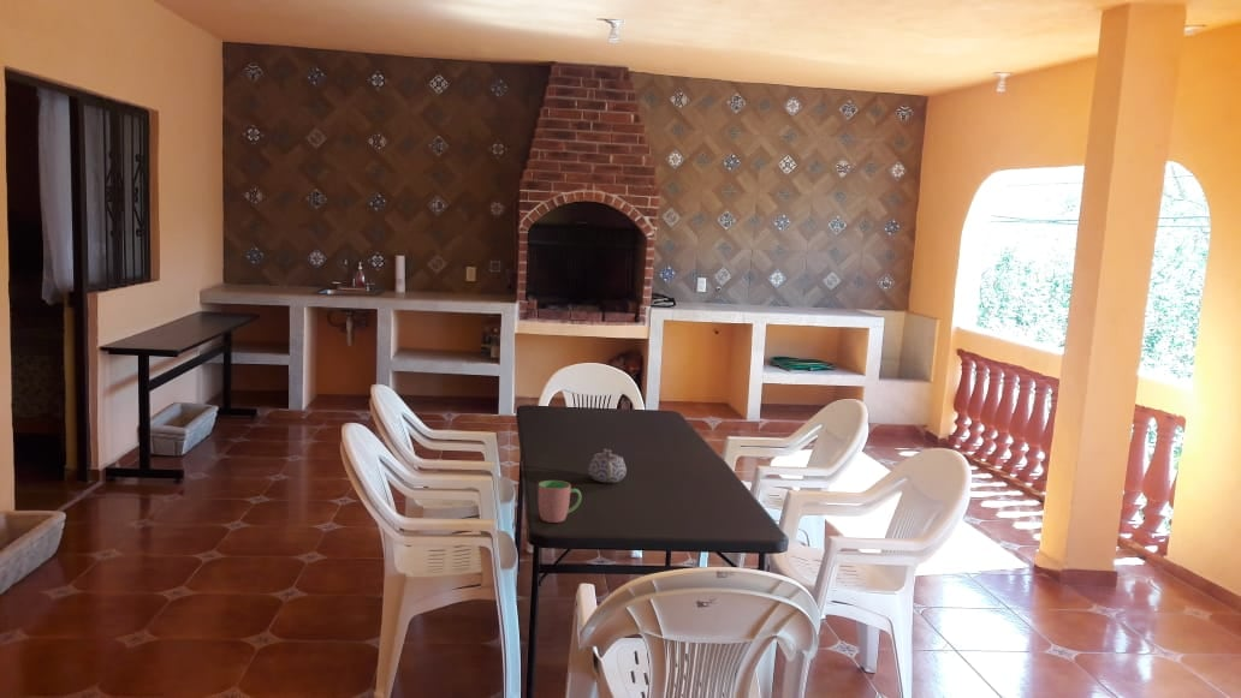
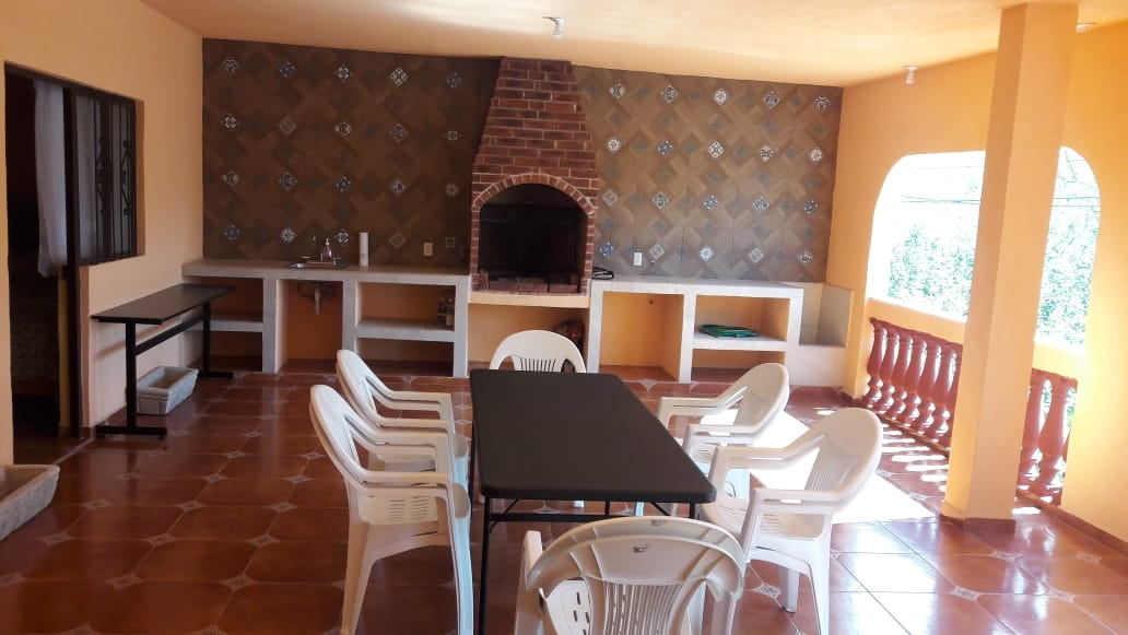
- cup (559, 501)
- teapot (607, 464)
